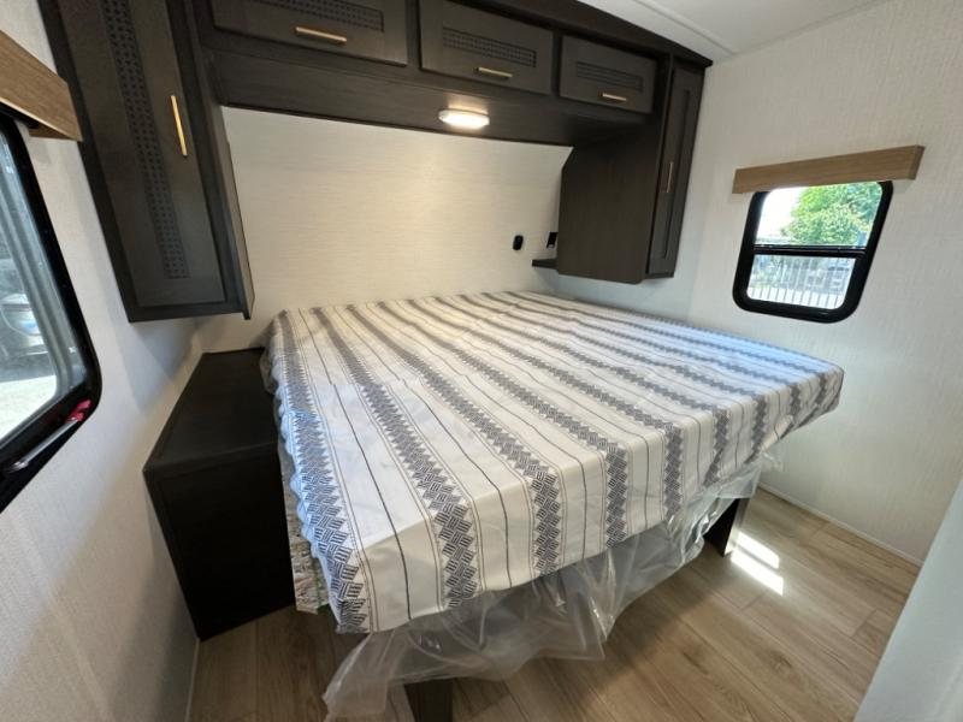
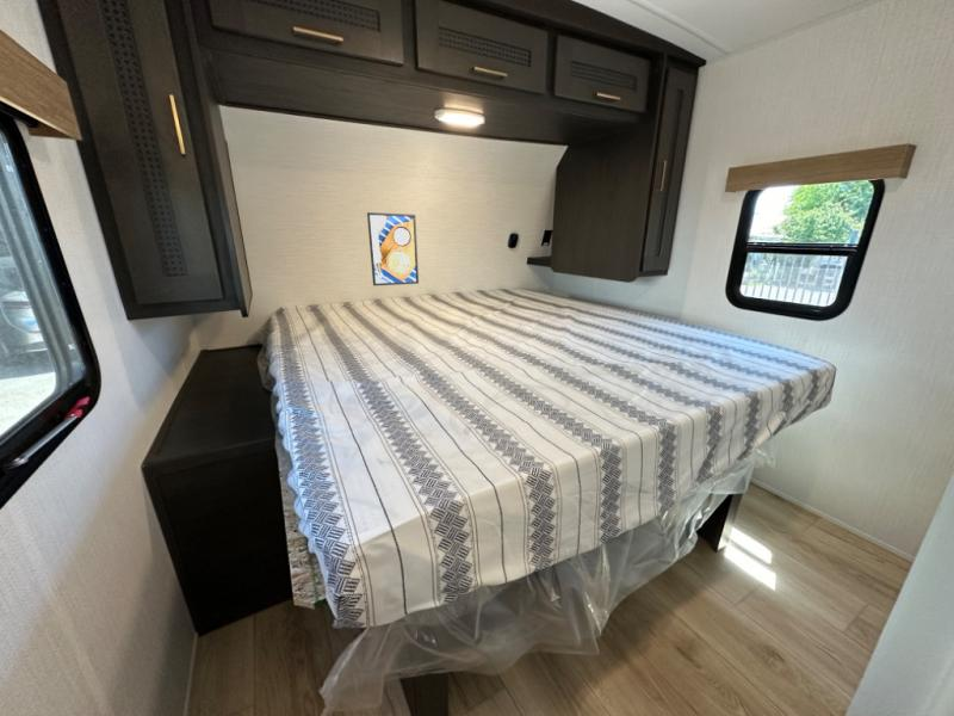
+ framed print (394, 249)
